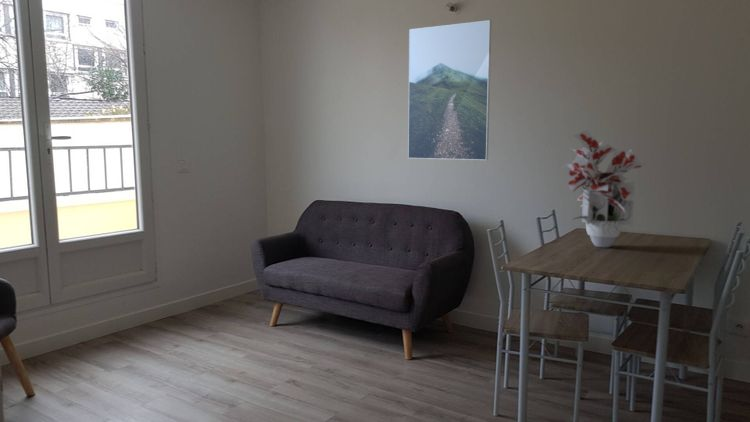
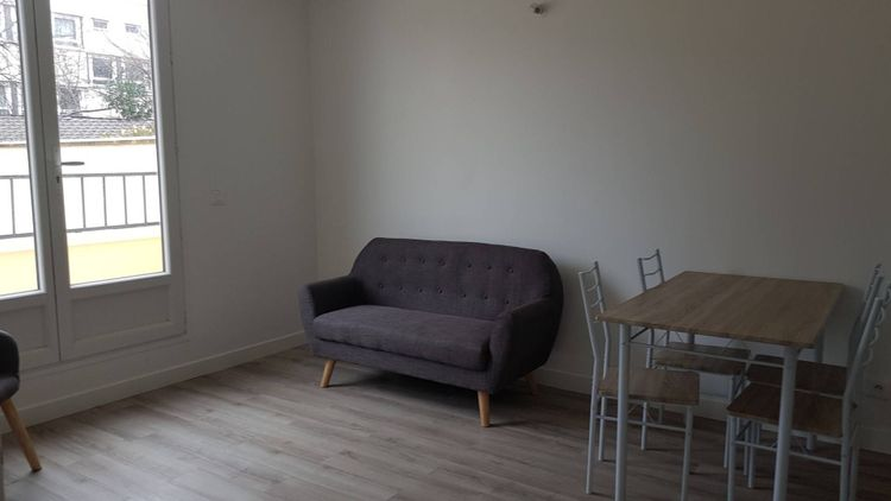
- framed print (447, 93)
- bouquet (603, 188)
